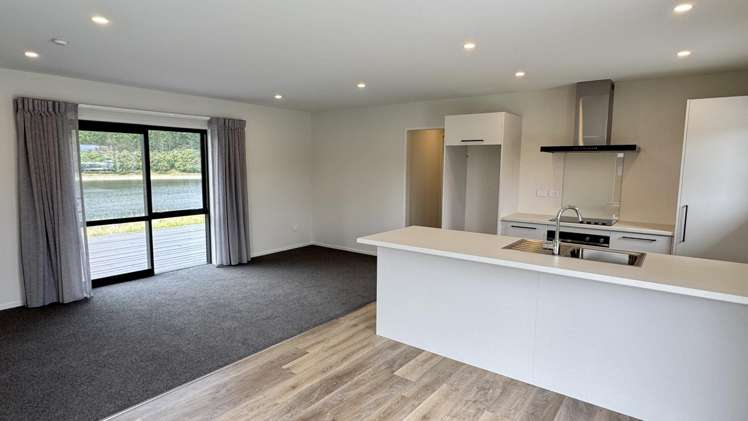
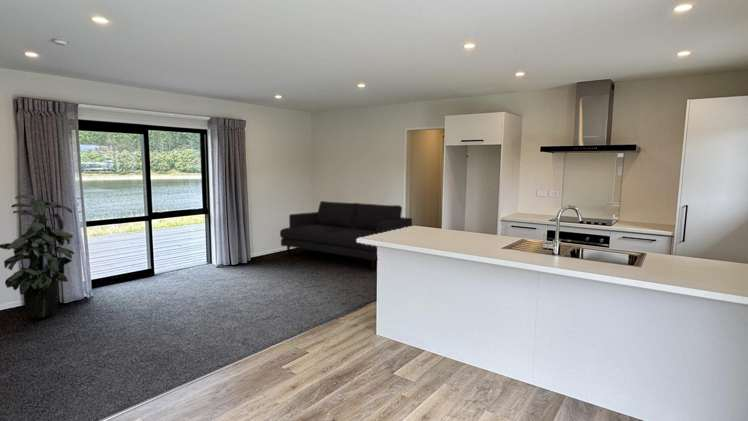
+ indoor plant (36, 255)
+ sofa (344, 230)
